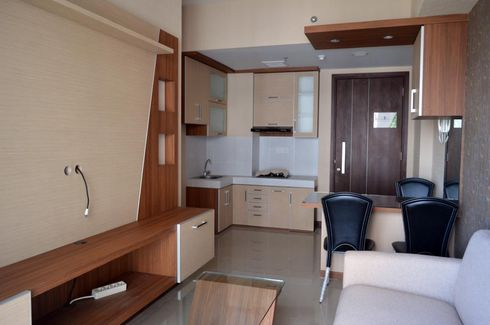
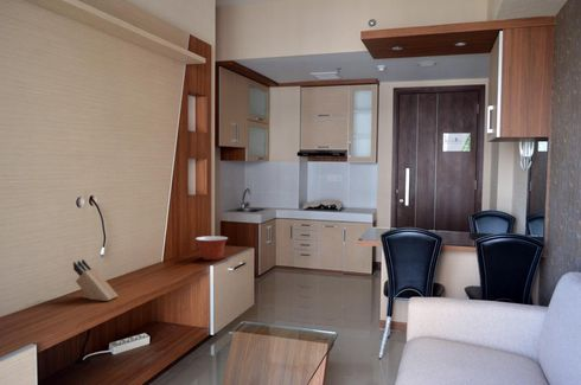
+ mixing bowl (211, 248)
+ knife block (94, 278)
